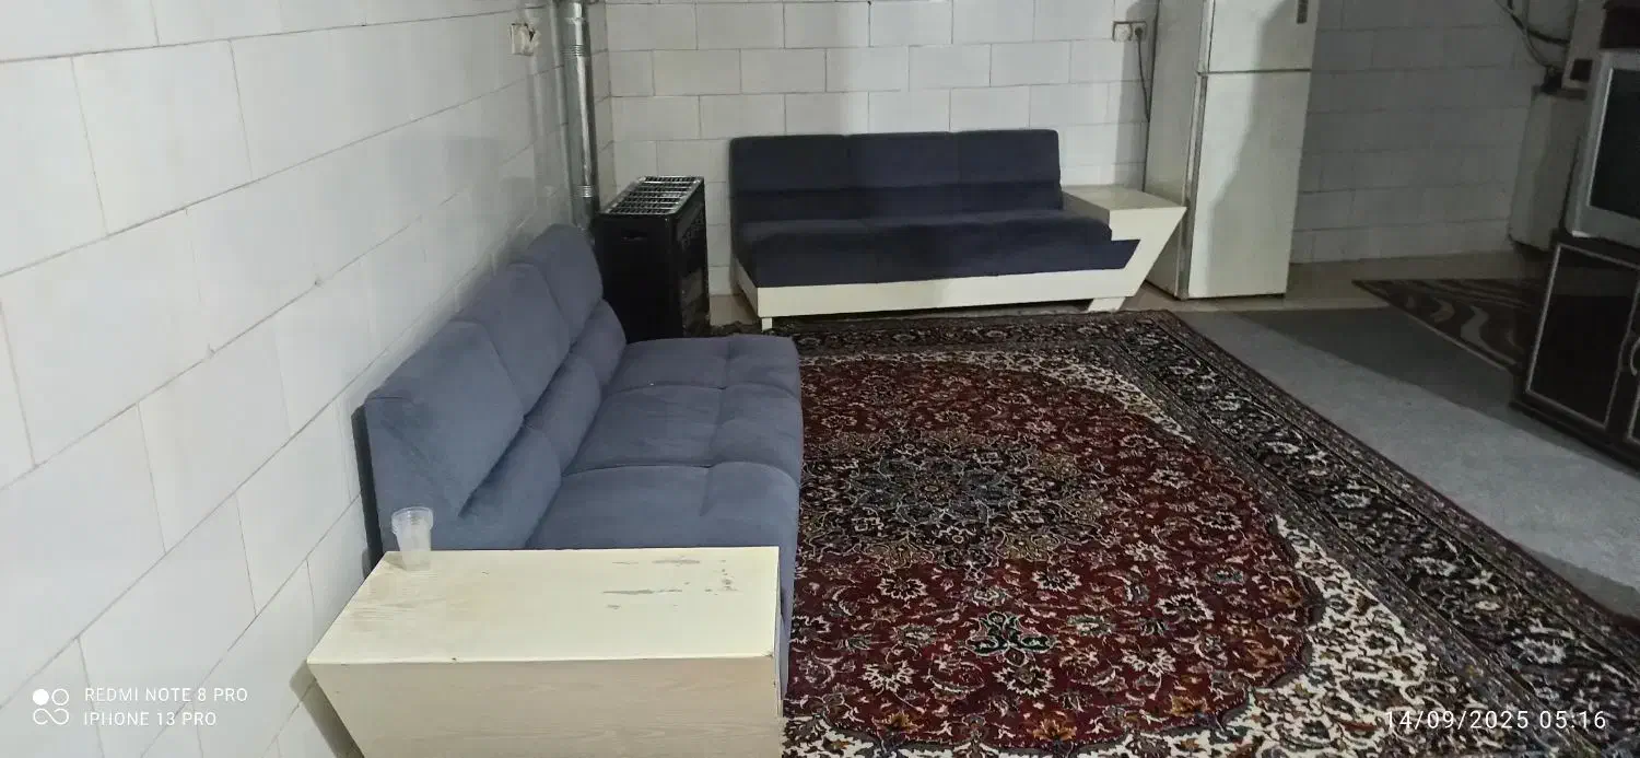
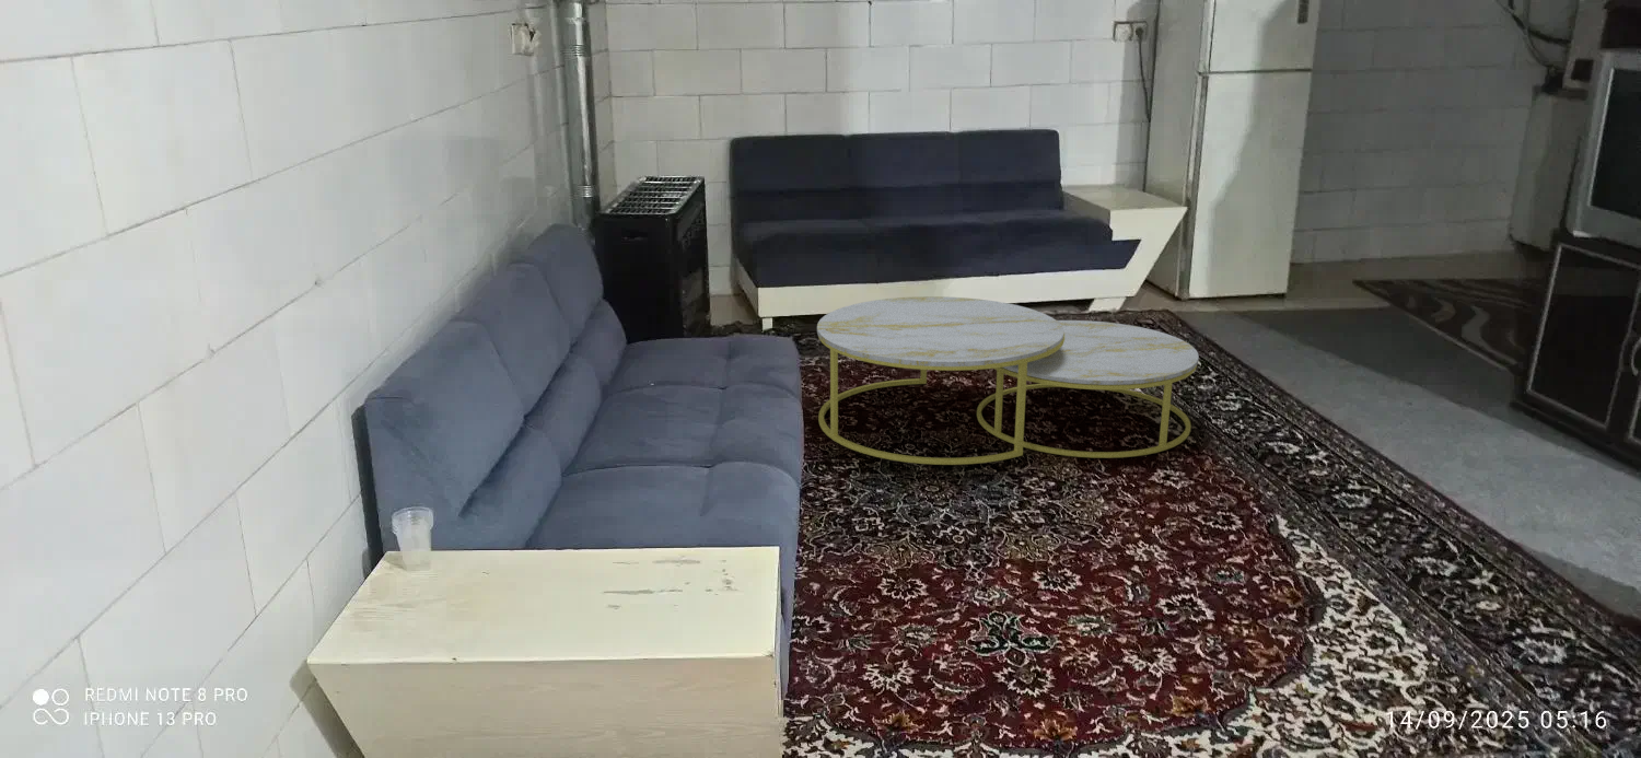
+ coffee table (1004, 373)
